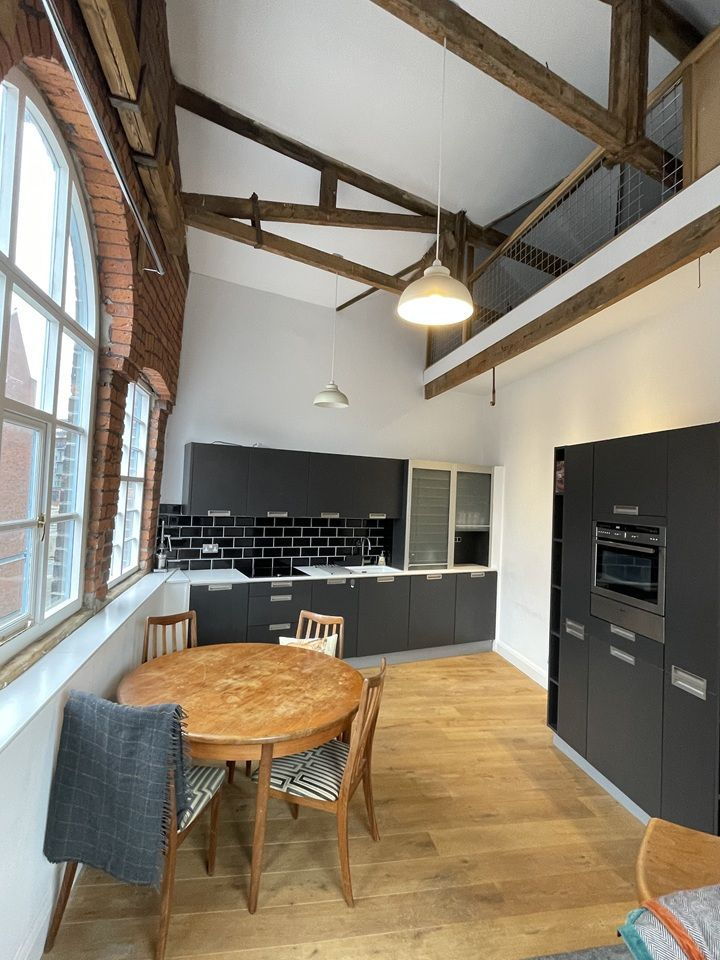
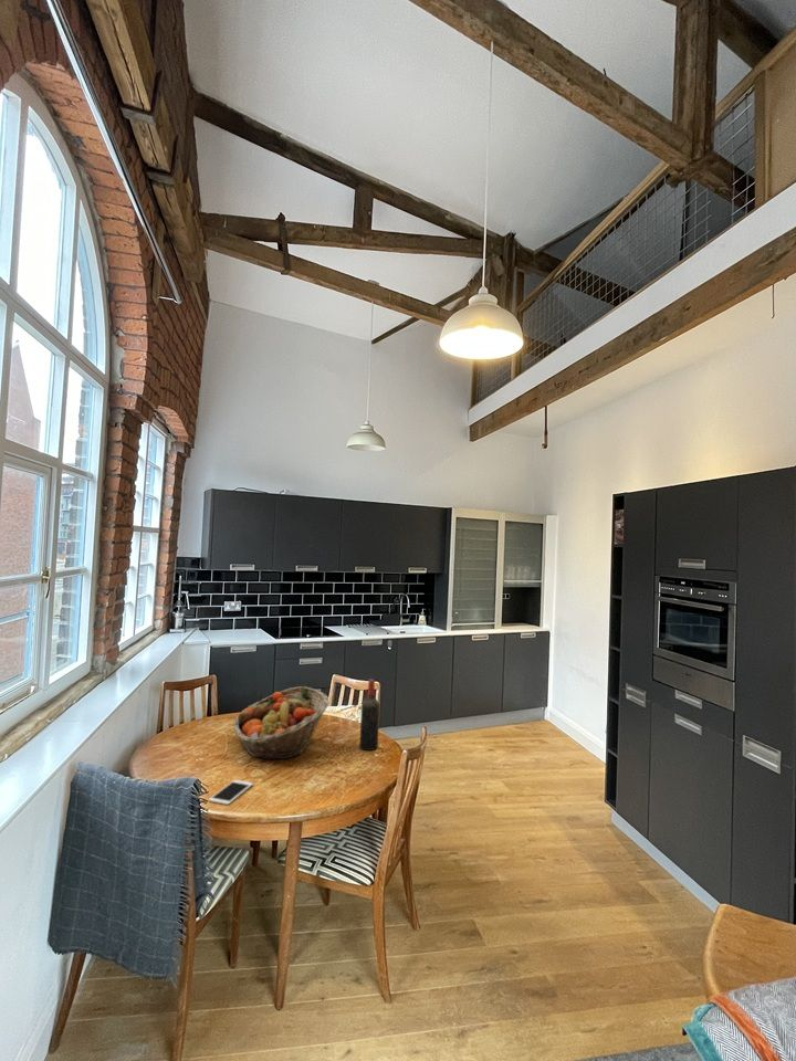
+ fruit basket (281, 719)
+ wine bottle (369, 713)
+ cell phone (231, 791)
